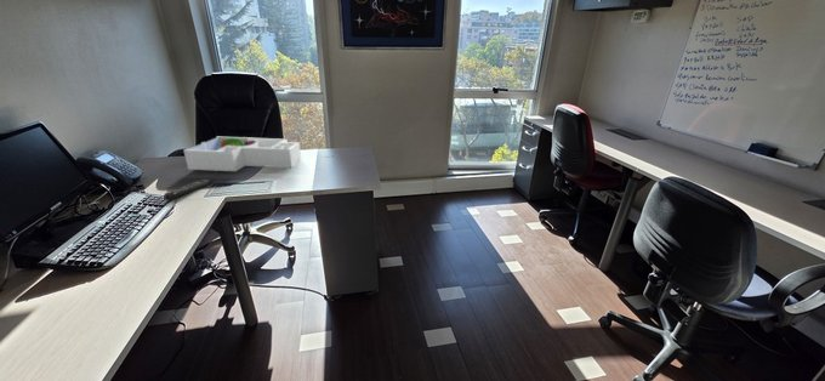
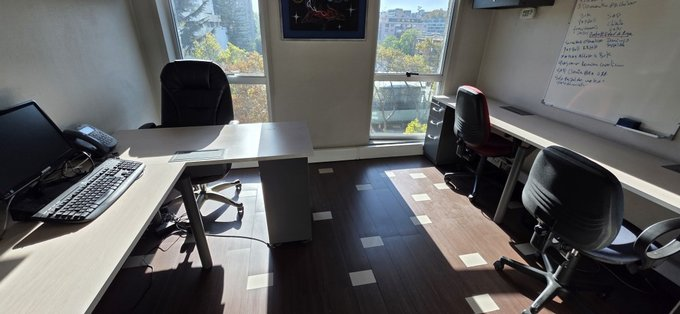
- desk organizer (249, 153)
- remote control (189, 188)
